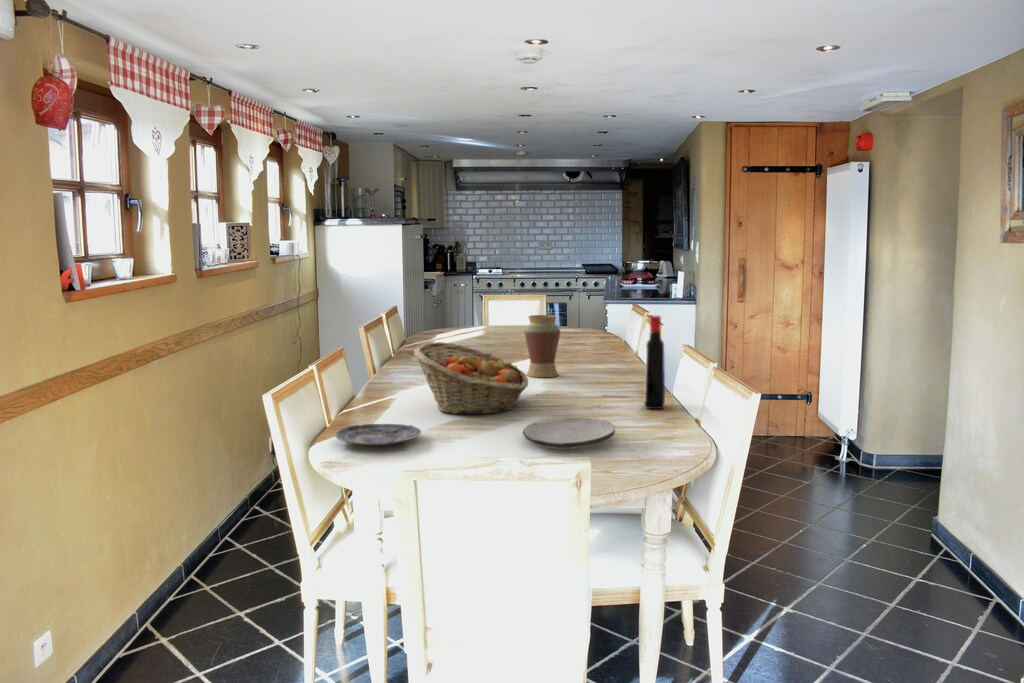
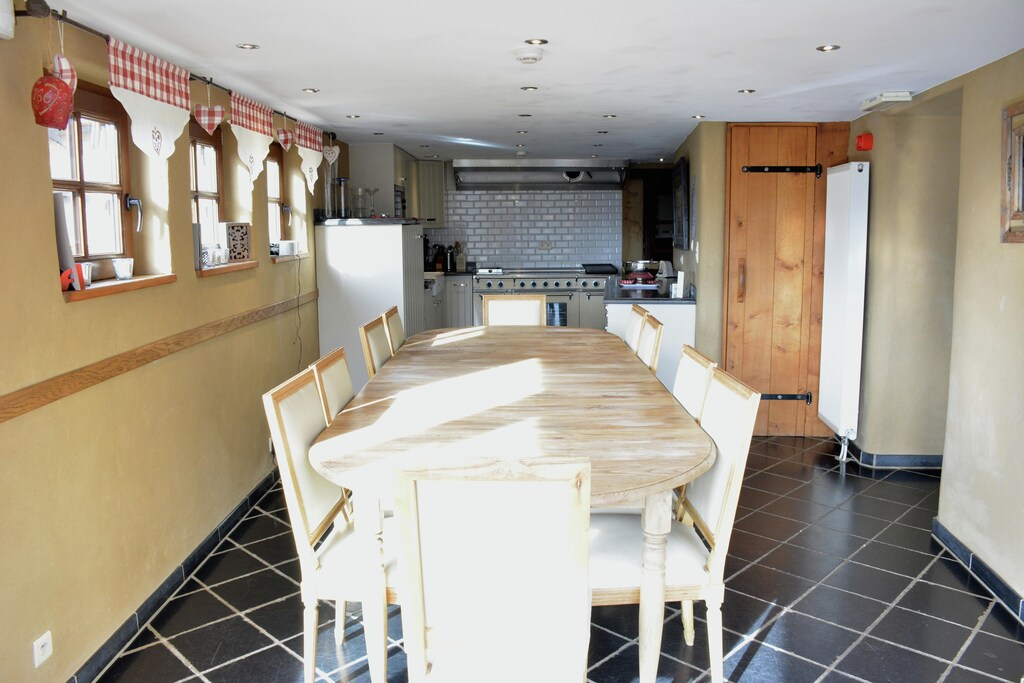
- fruit basket (472, 375)
- vase (542, 345)
- plate (378, 436)
- liquor bottle (655, 361)
- plate (568, 433)
